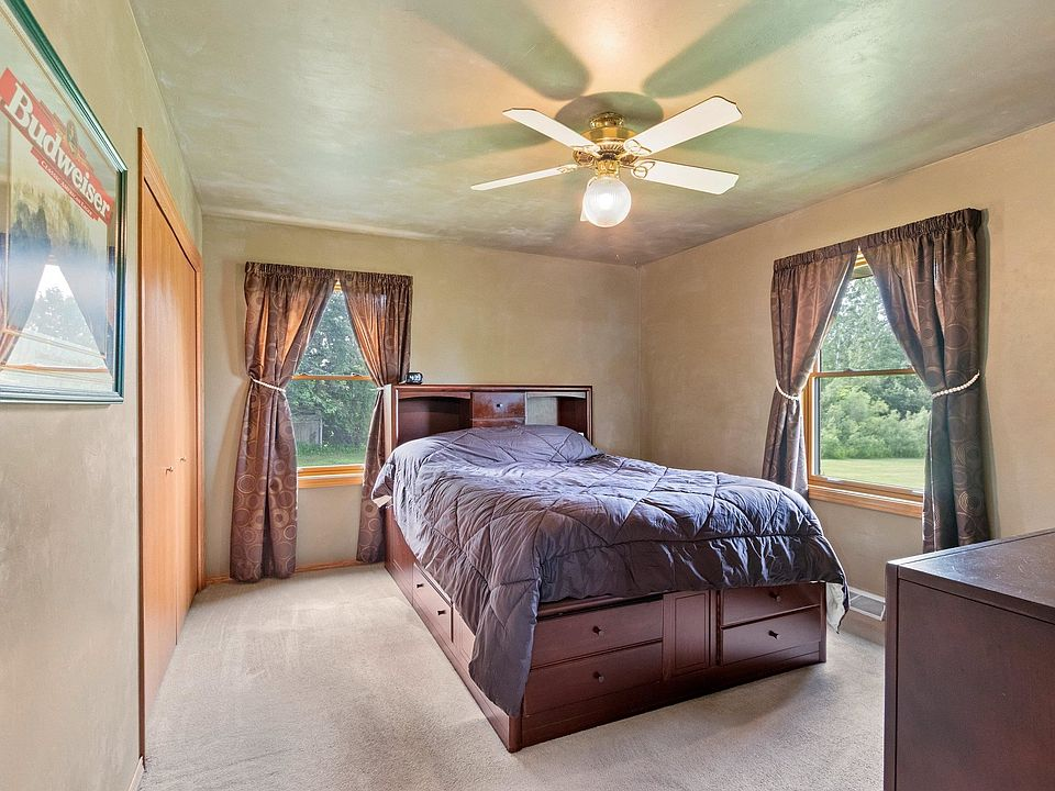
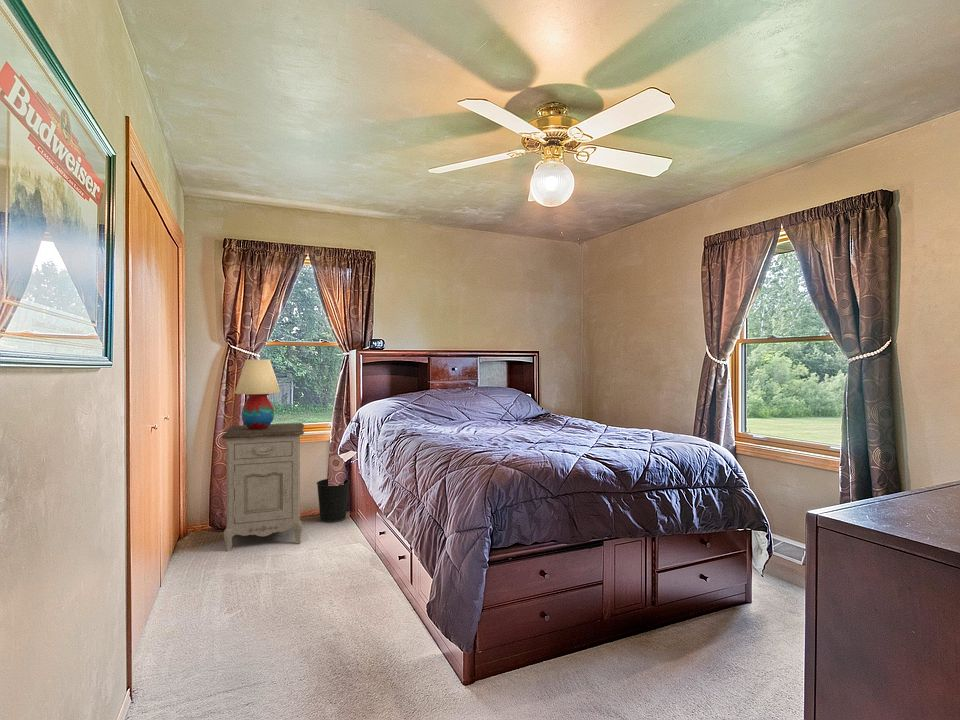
+ wastebasket (333, 500)
+ nightstand (265, 484)
+ table lamp (257, 393)
